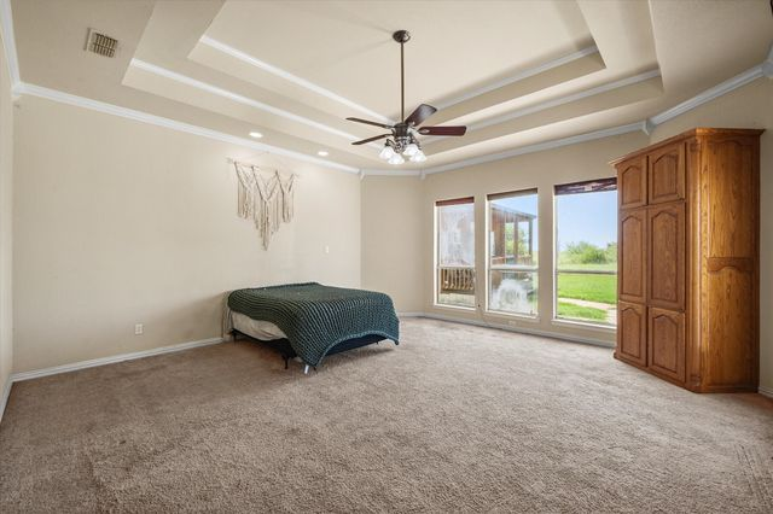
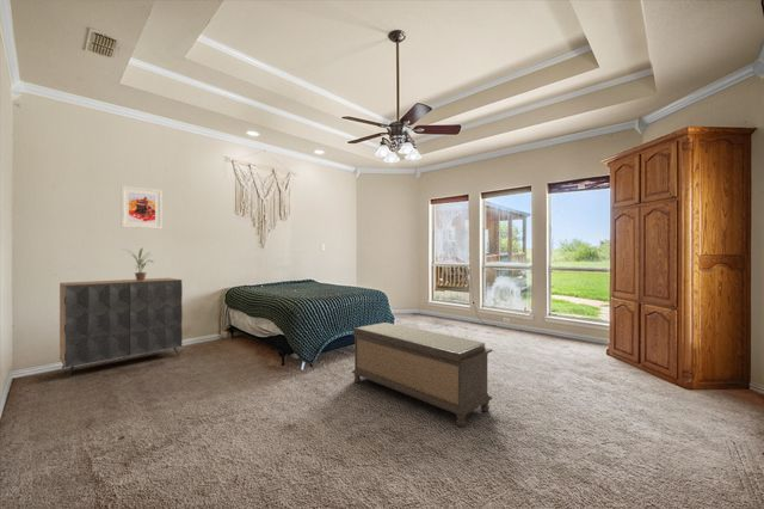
+ bench (414, 364)
+ dresser (124, 320)
+ potted plant (137, 264)
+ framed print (142, 208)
